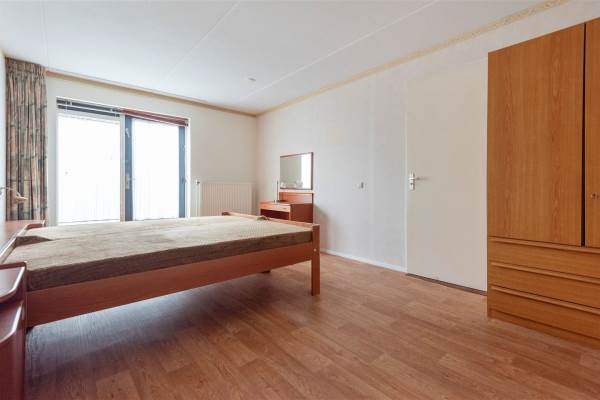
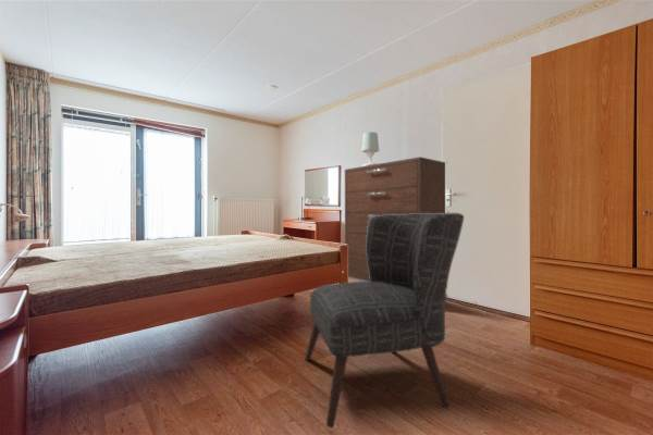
+ table lamp (370, 151)
+ dresser (392, 213)
+ chair (385, 296)
